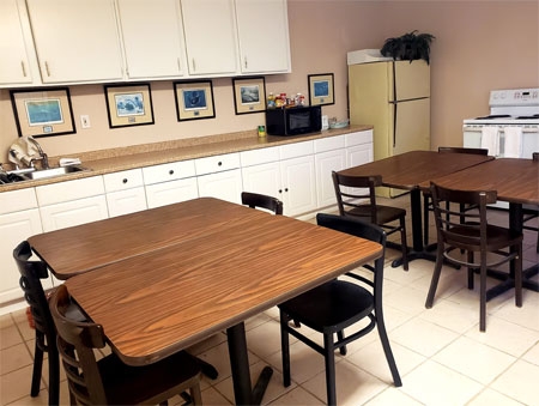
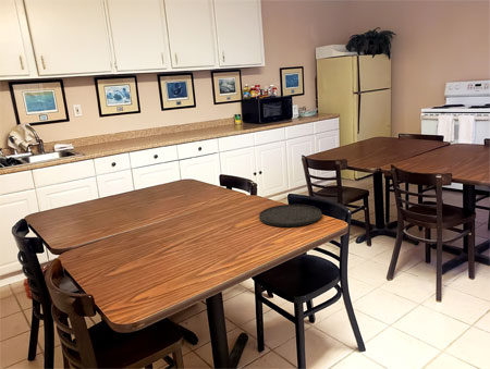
+ plate (290, 214)
